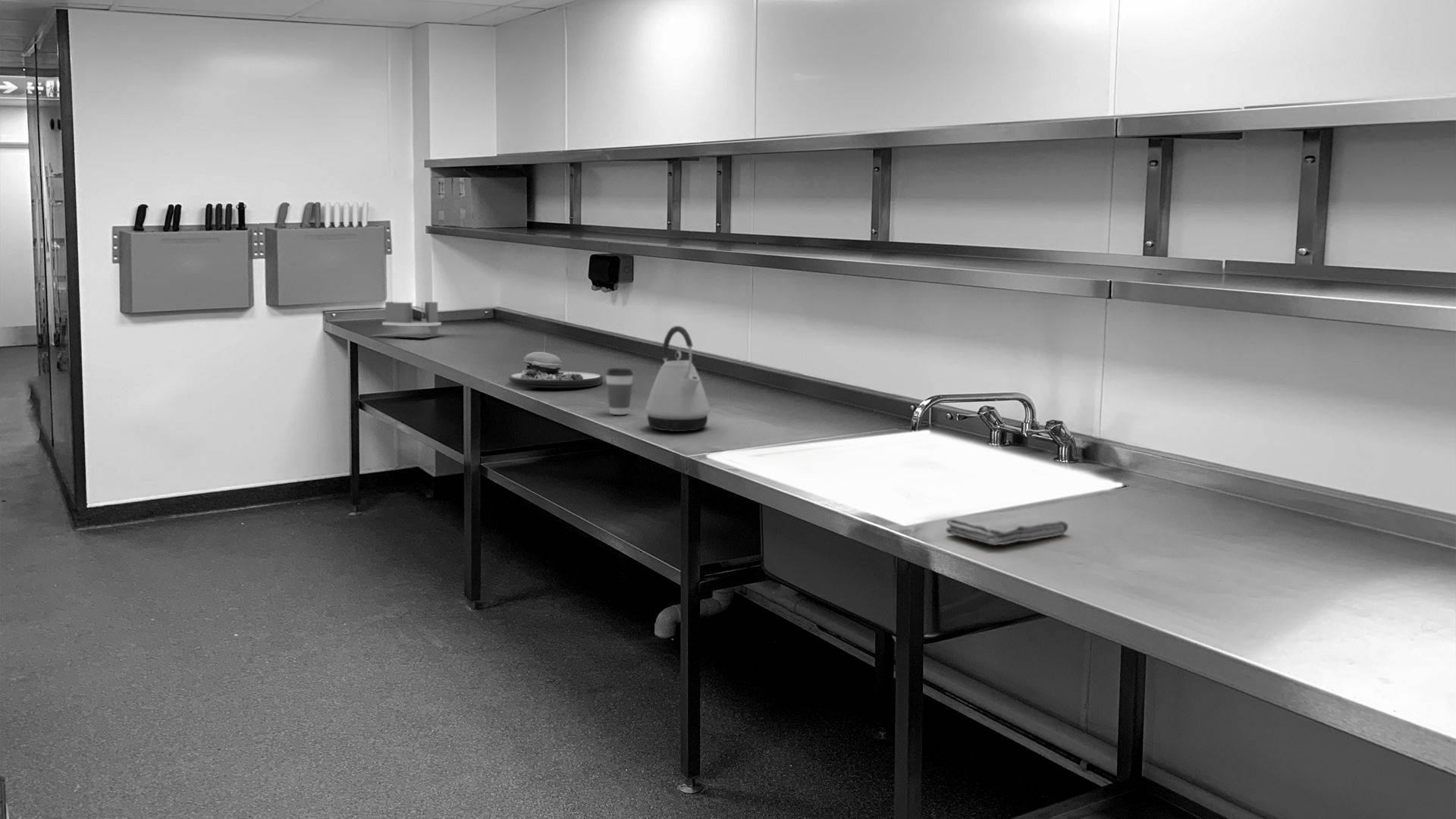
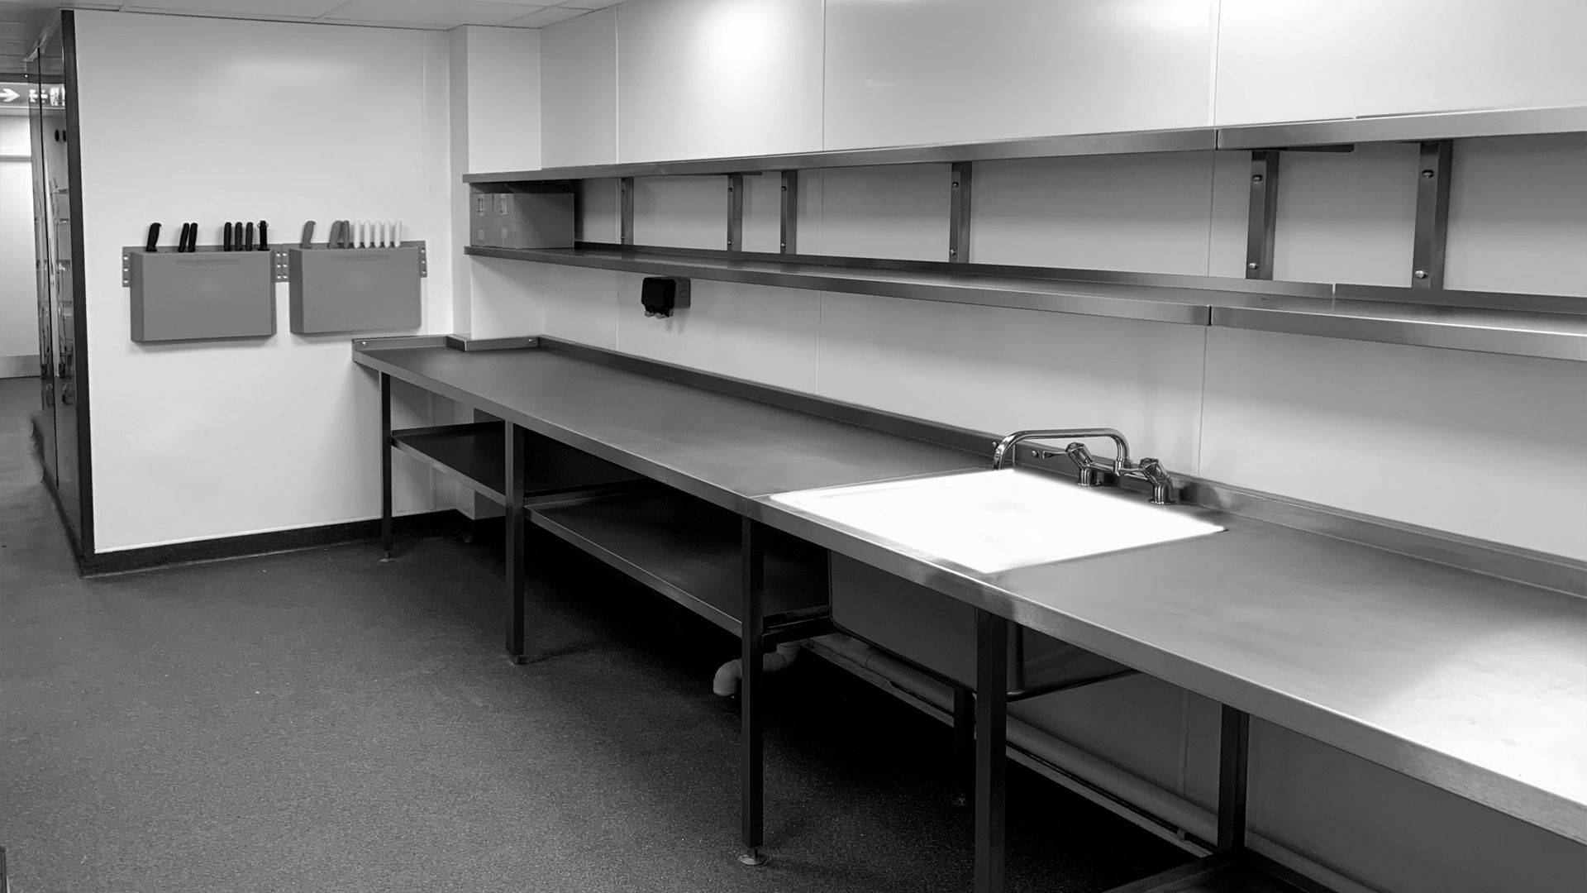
- kettle (679, 377)
- plate (556, 359)
- utensil holder (412, 318)
- washcloth (1006, 526)
- coffee cup (619, 391)
